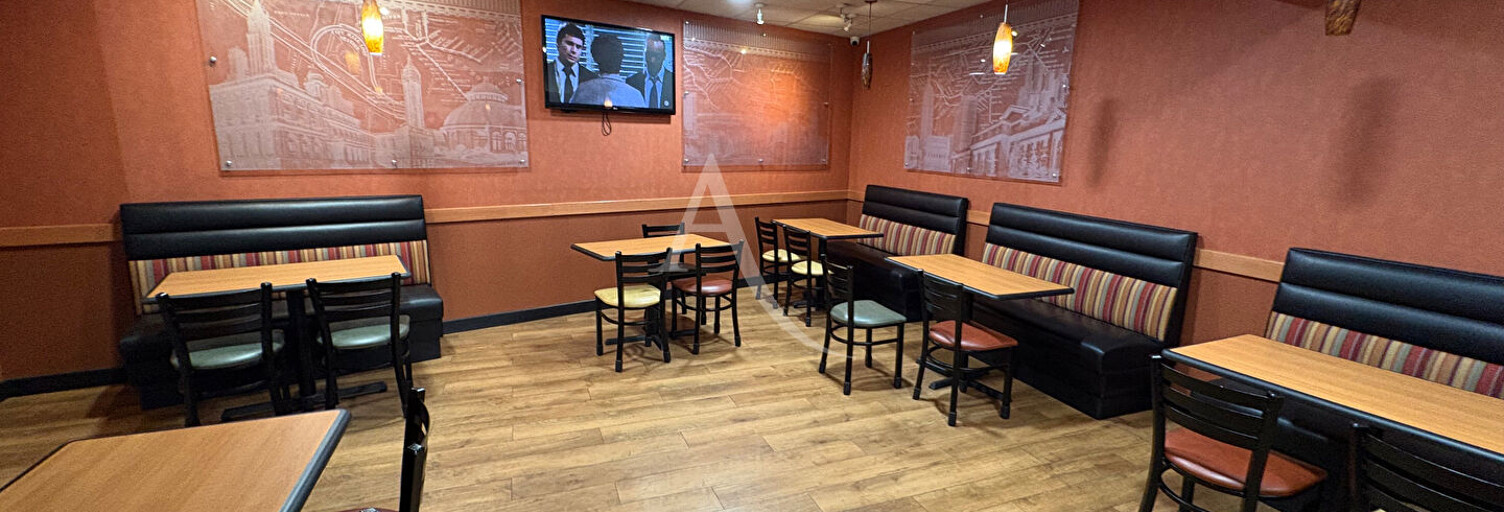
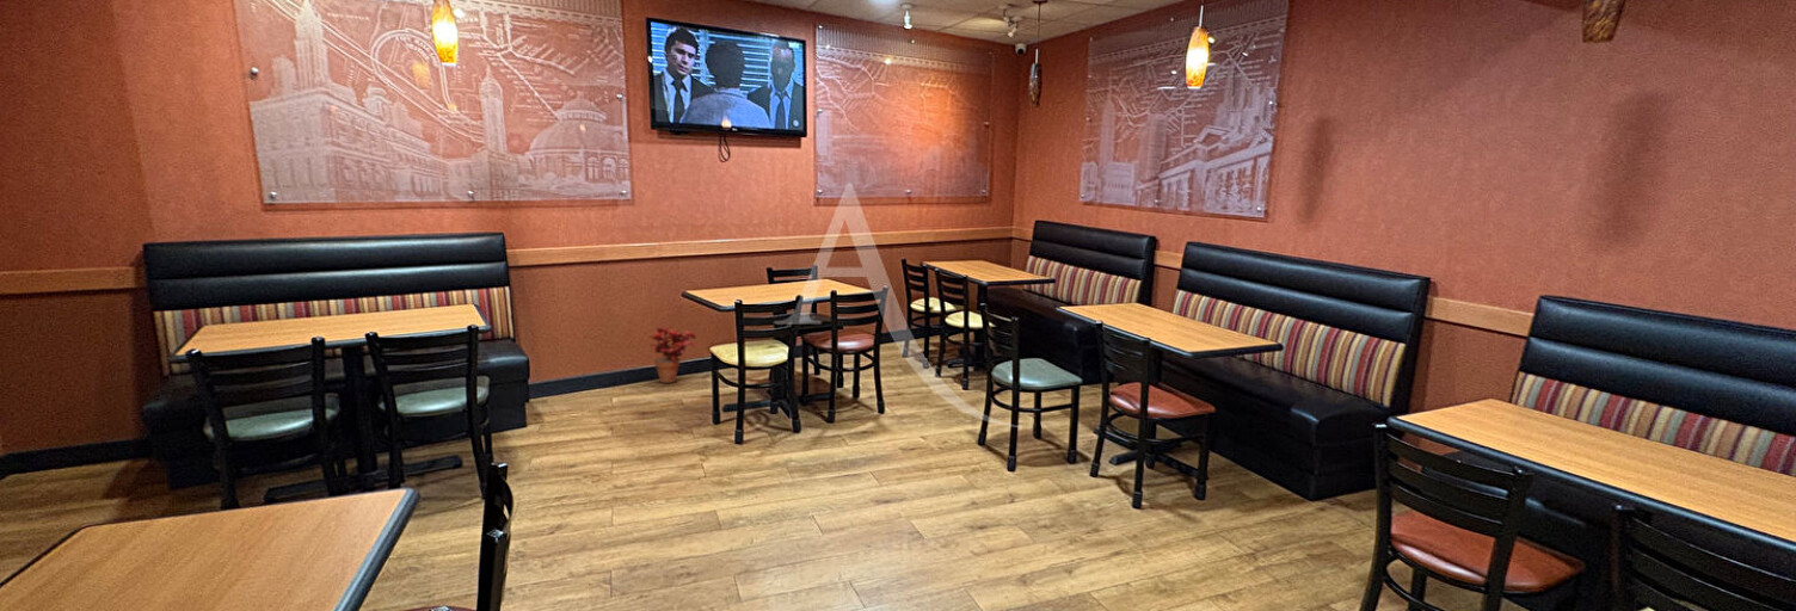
+ potted plant (671, 354)
